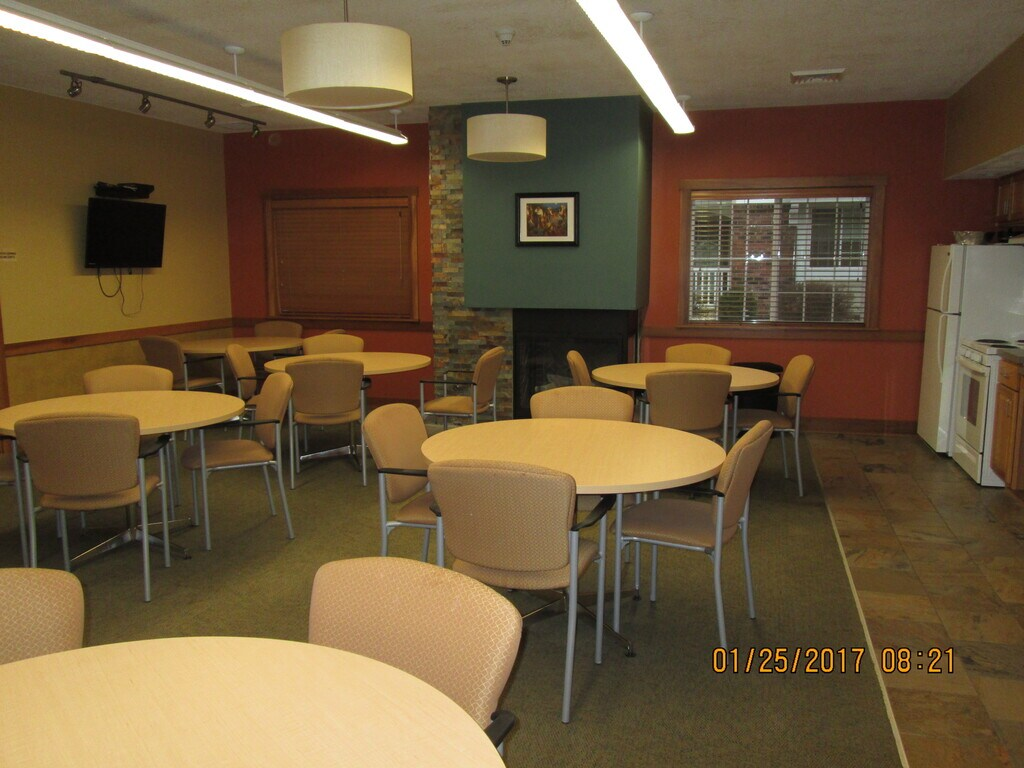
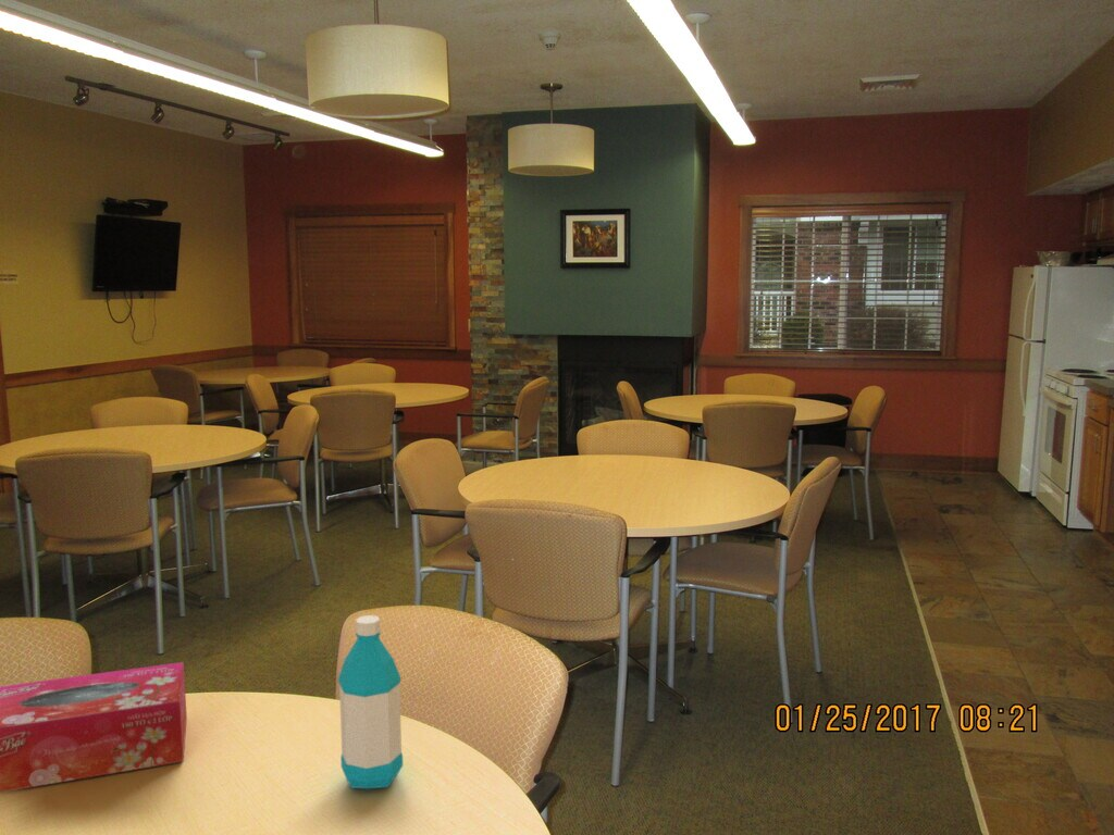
+ water bottle (370, 700)
+ tissue box (83, 724)
